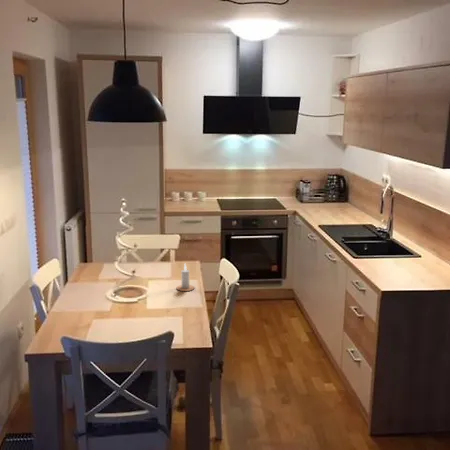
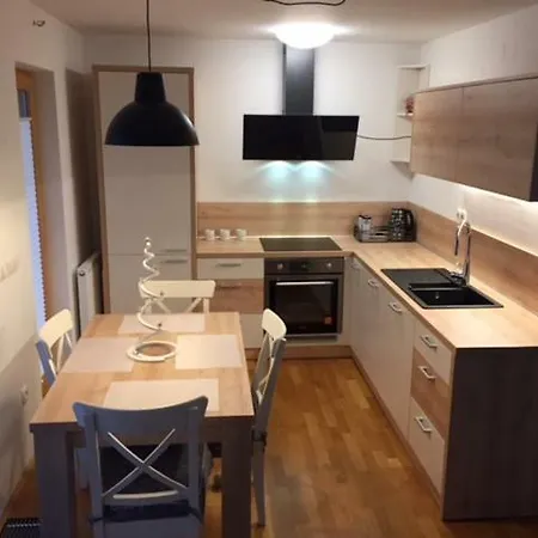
- candle (185, 275)
